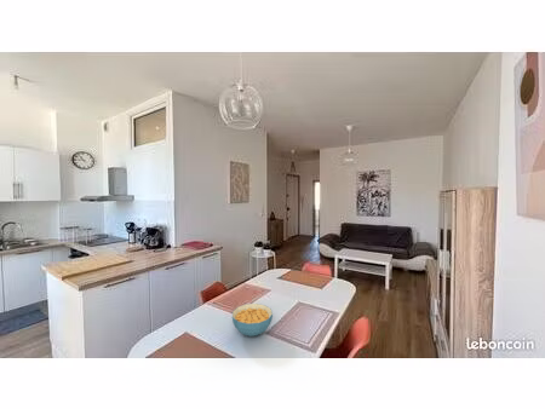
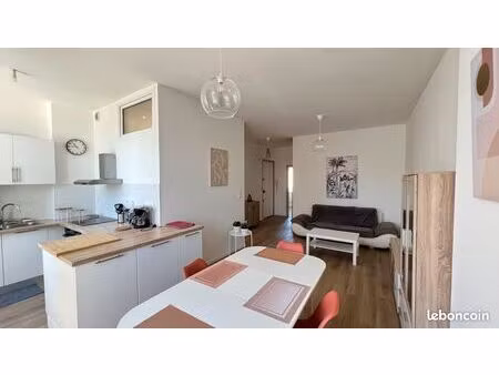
- cereal bowl (252, 322)
